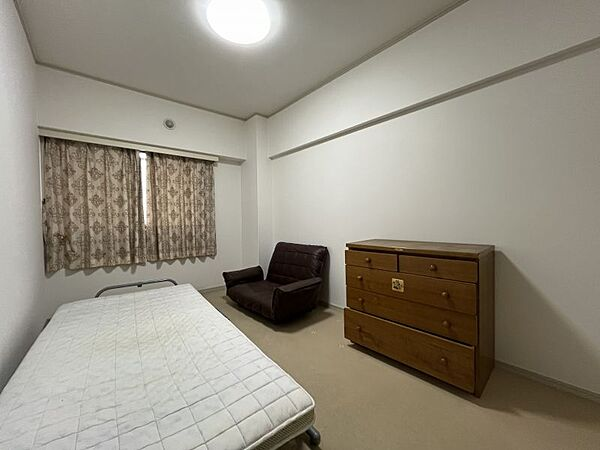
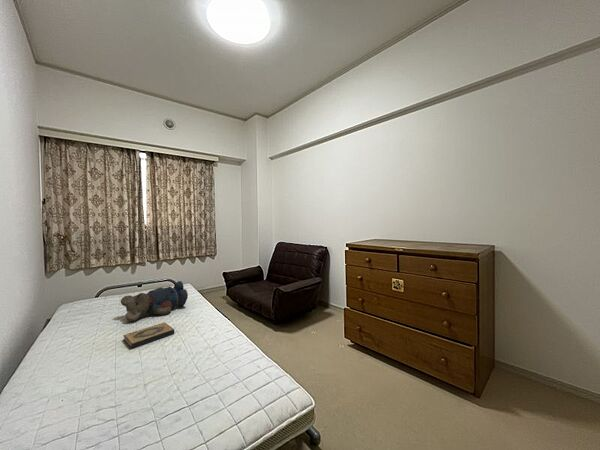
+ hardback book (149, 334)
+ teddy bear (156, 299)
